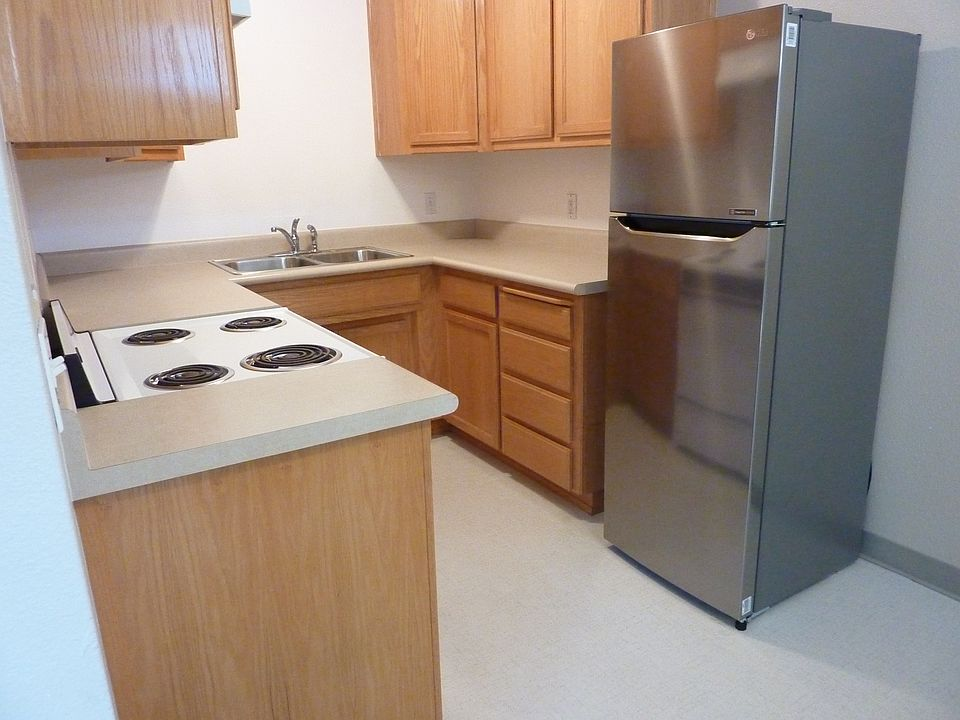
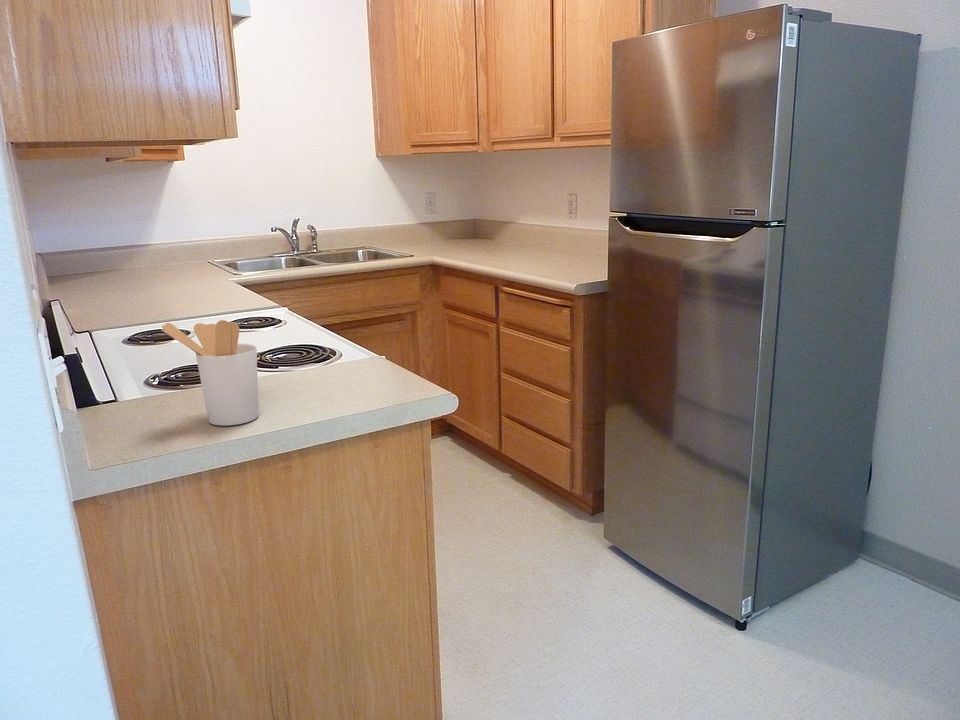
+ utensil holder (212, 369)
